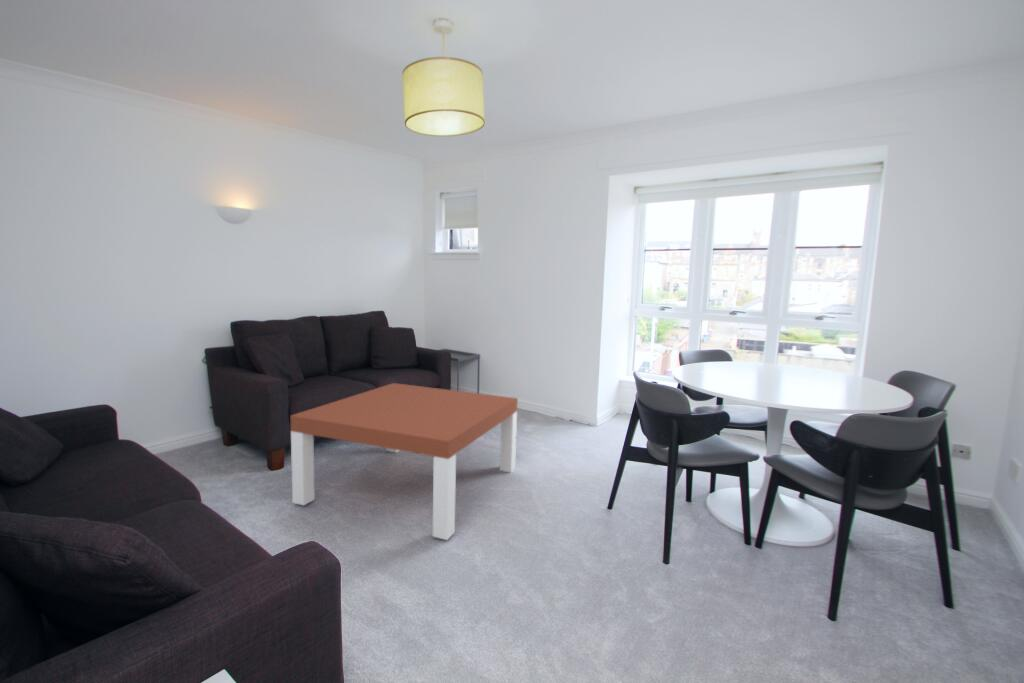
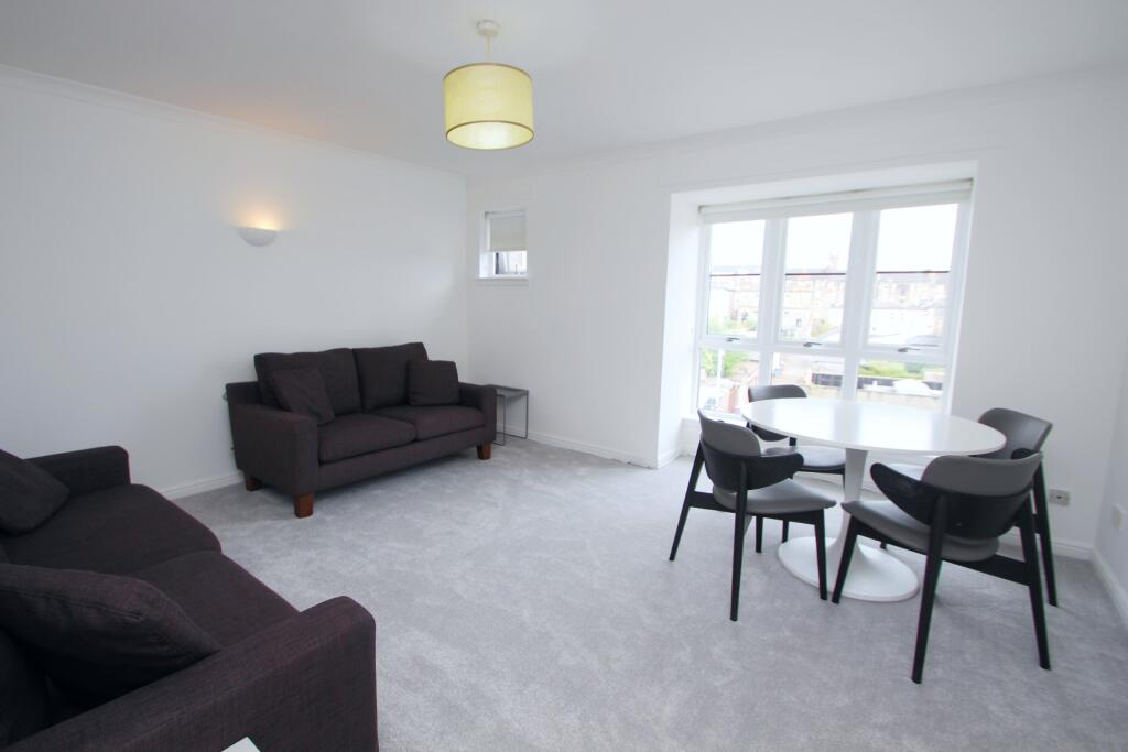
- coffee table (414, 445)
